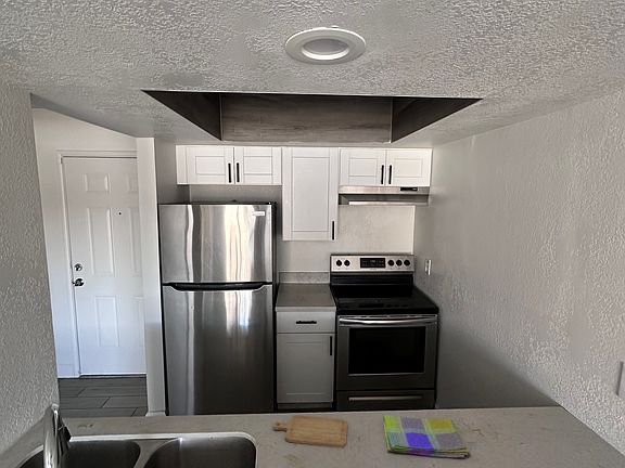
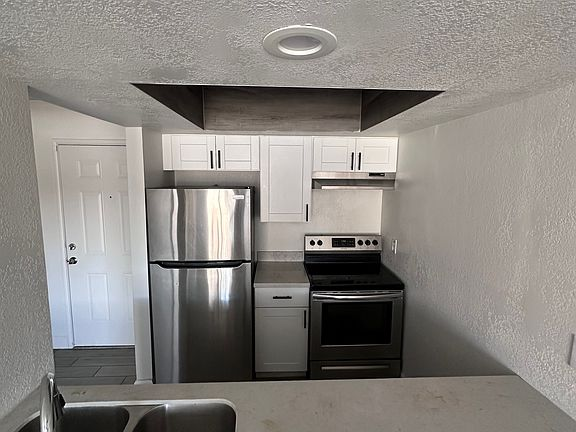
- dish towel (422, 433)
- chopping board (309, 429)
